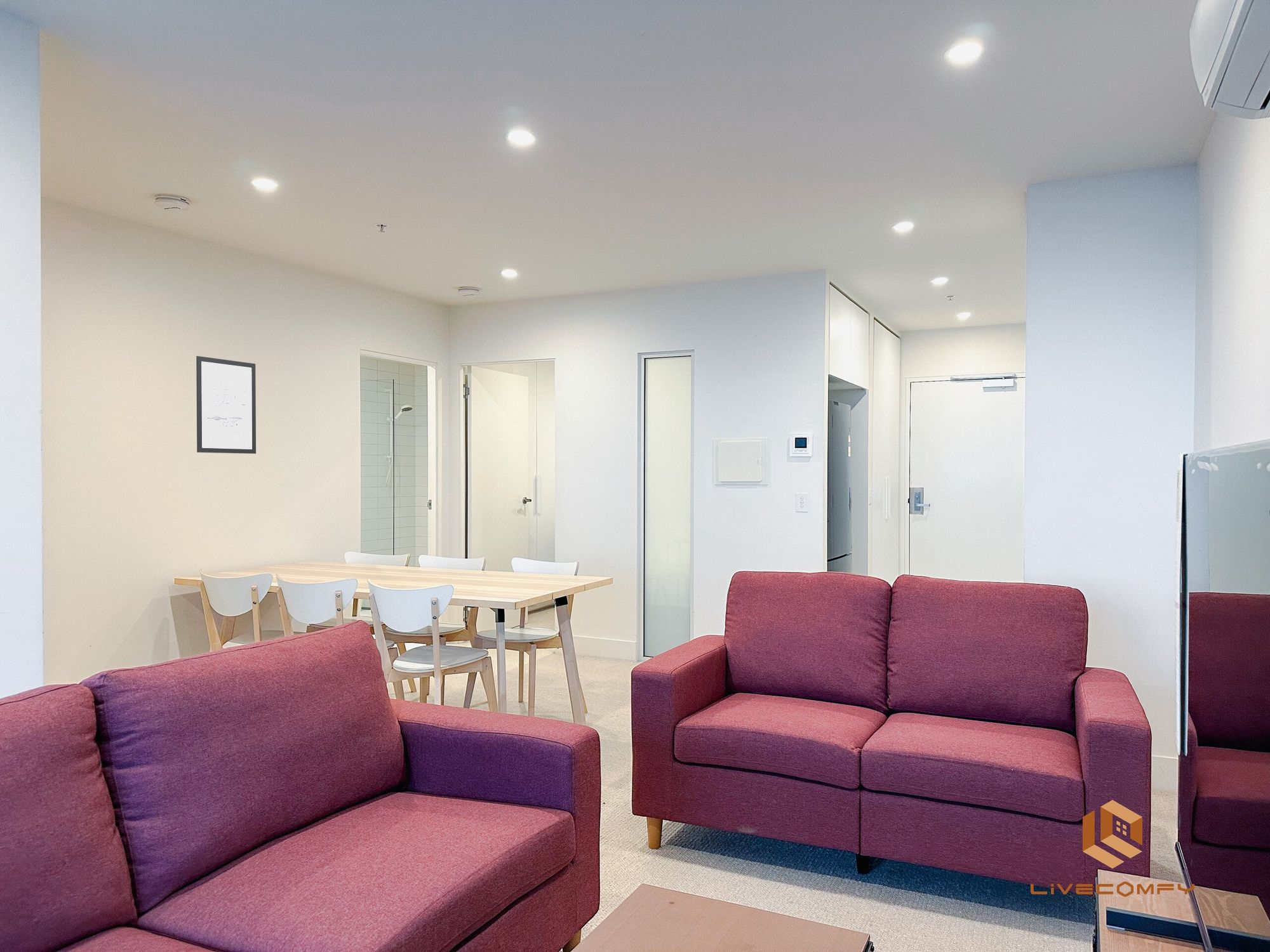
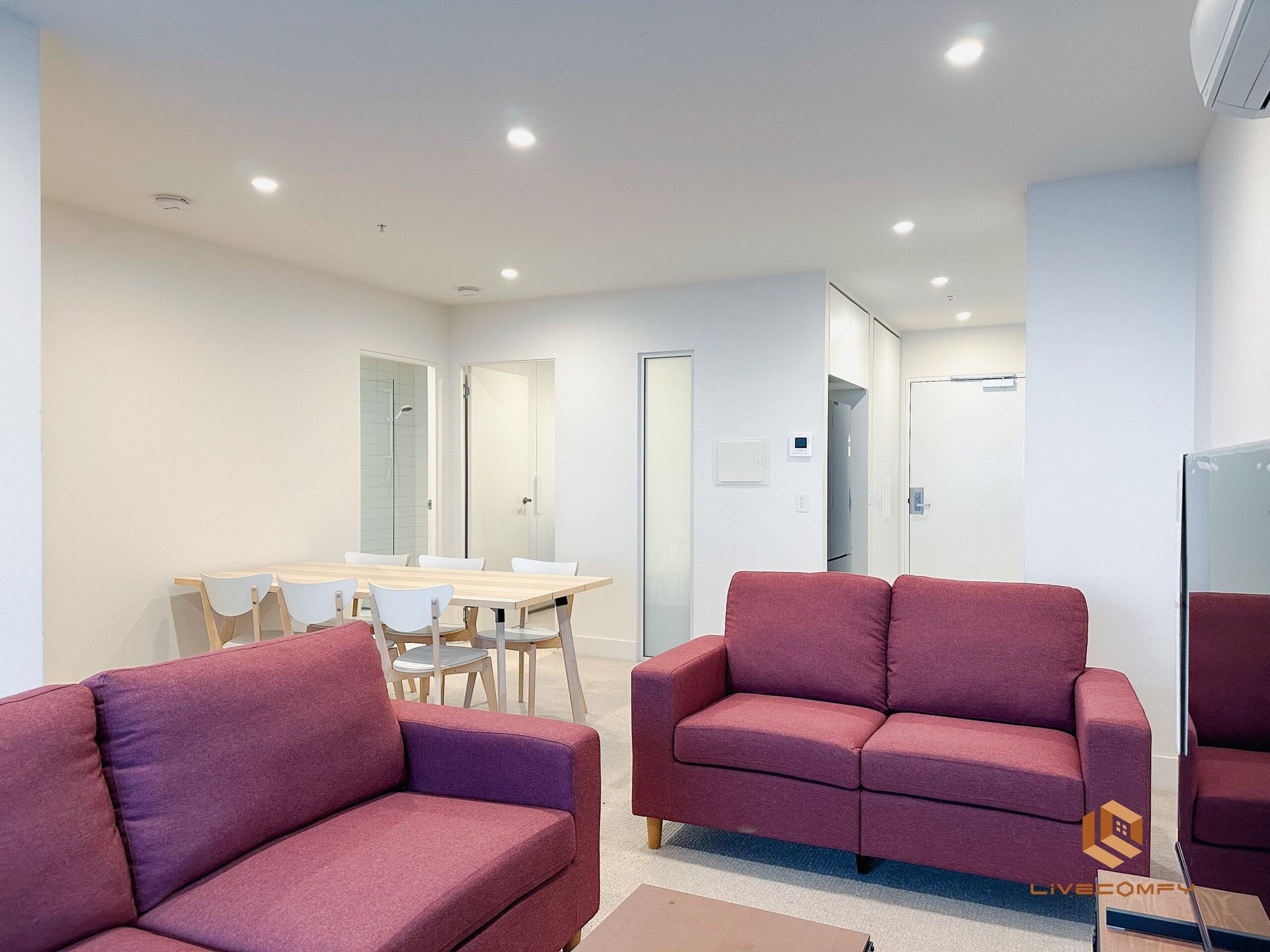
- wall art (227, 406)
